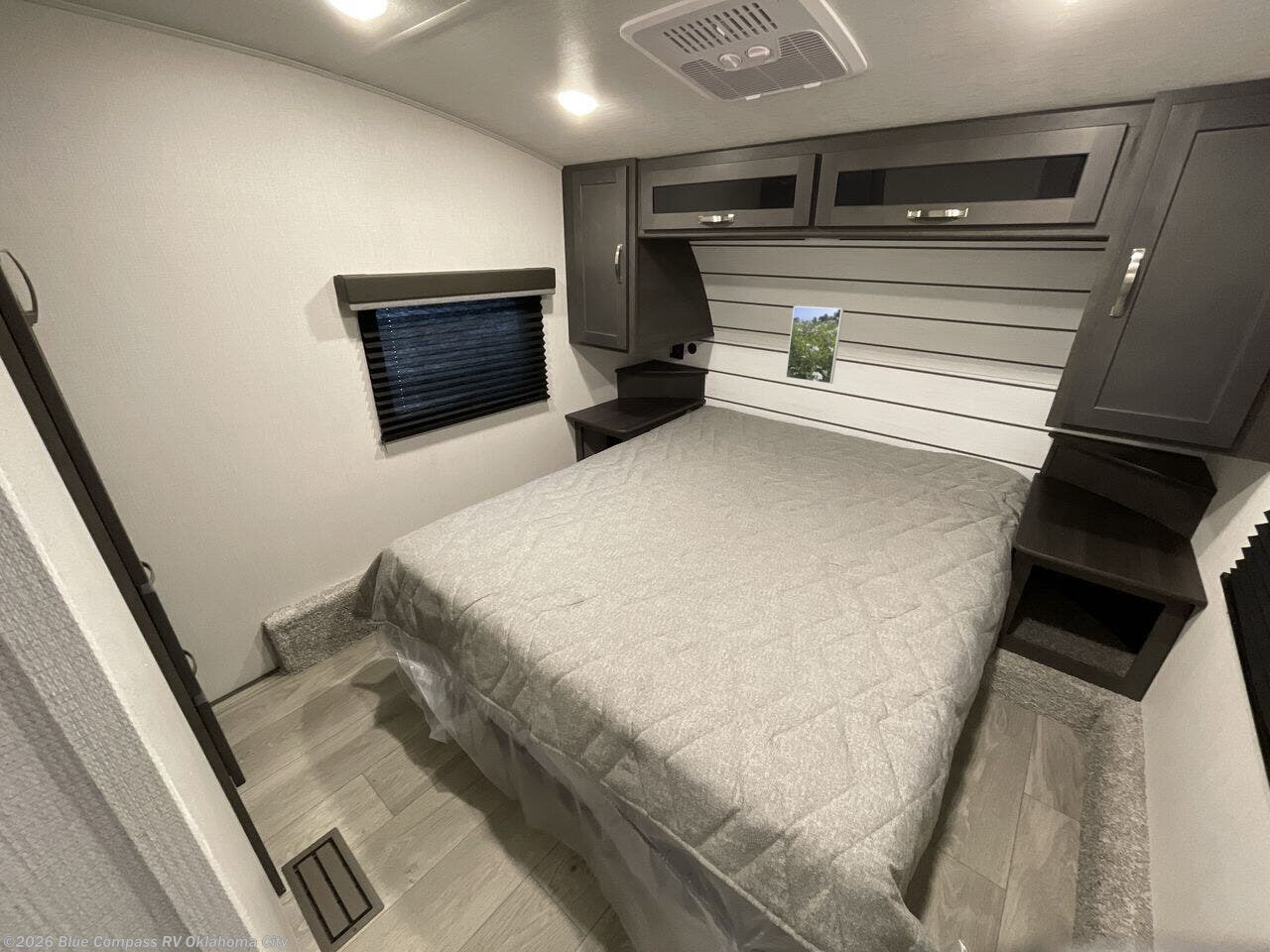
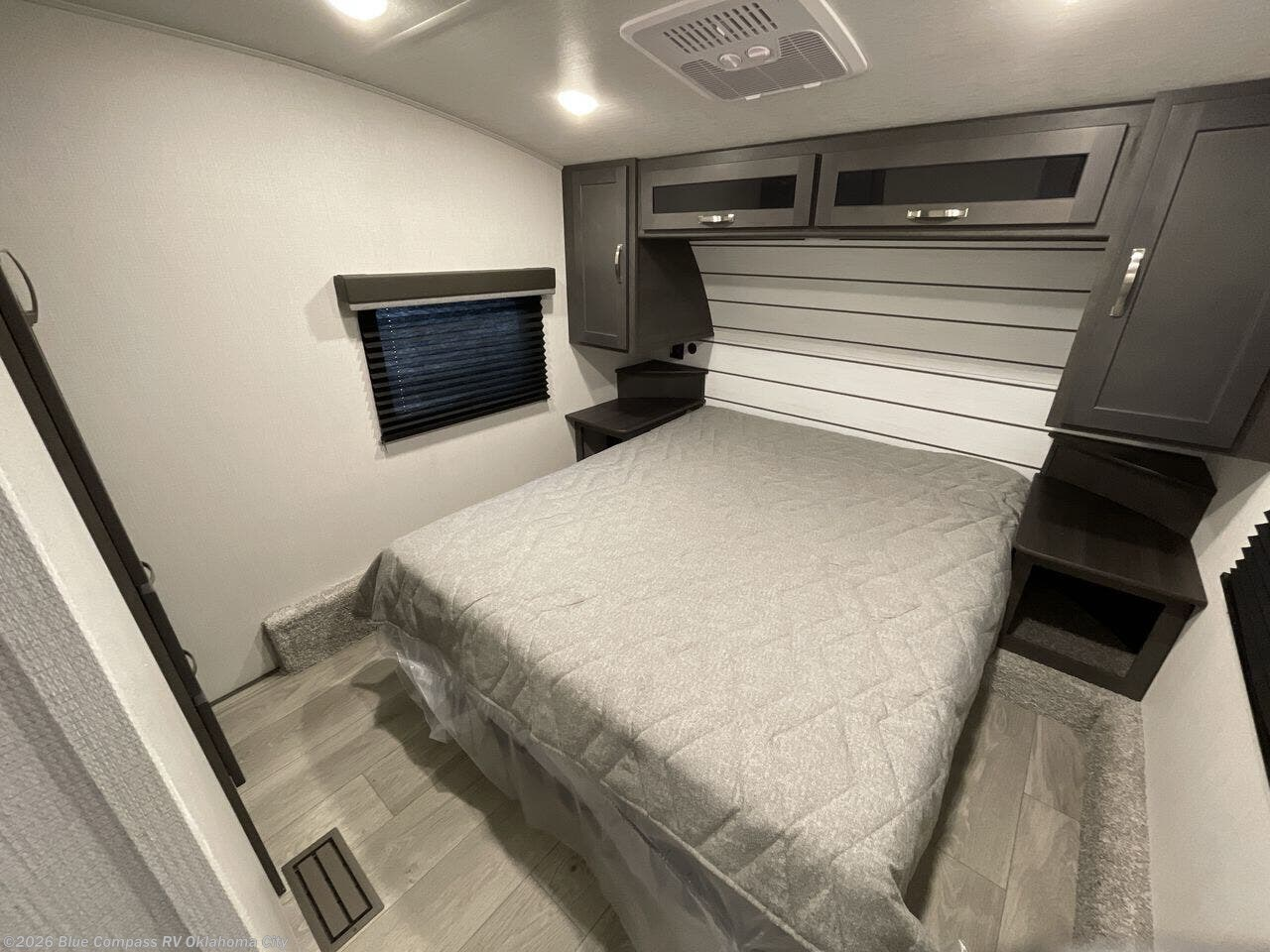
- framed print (813, 344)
